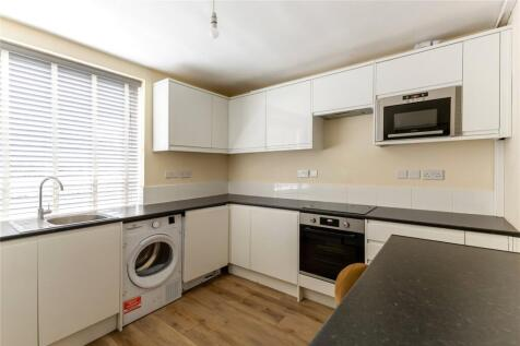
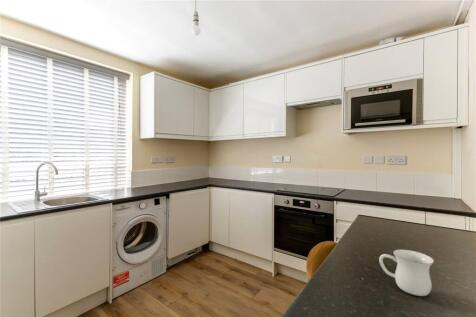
+ mug (404, 270)
